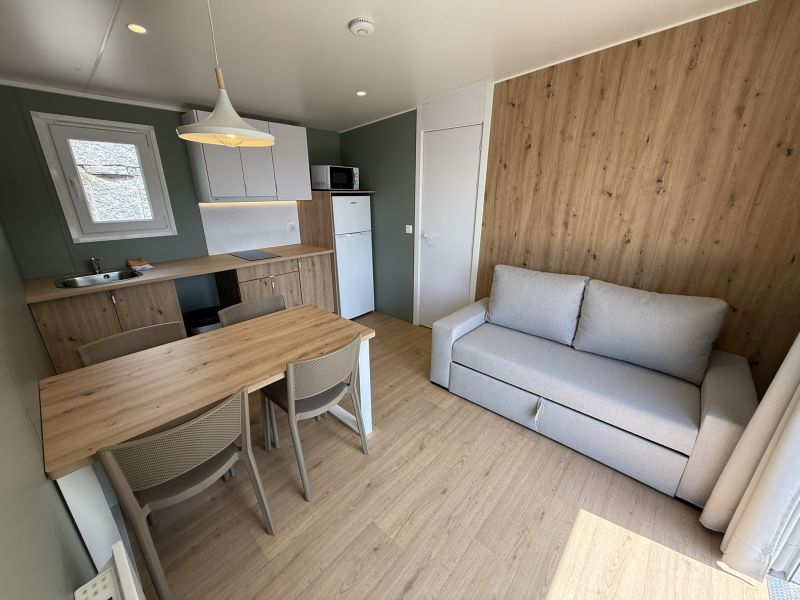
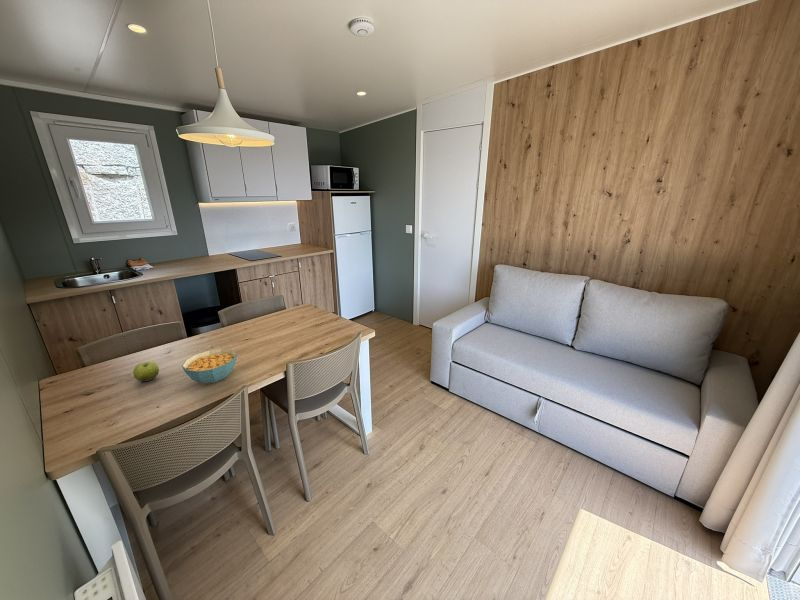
+ fruit (146, 371)
+ cereal bowl (212, 369)
